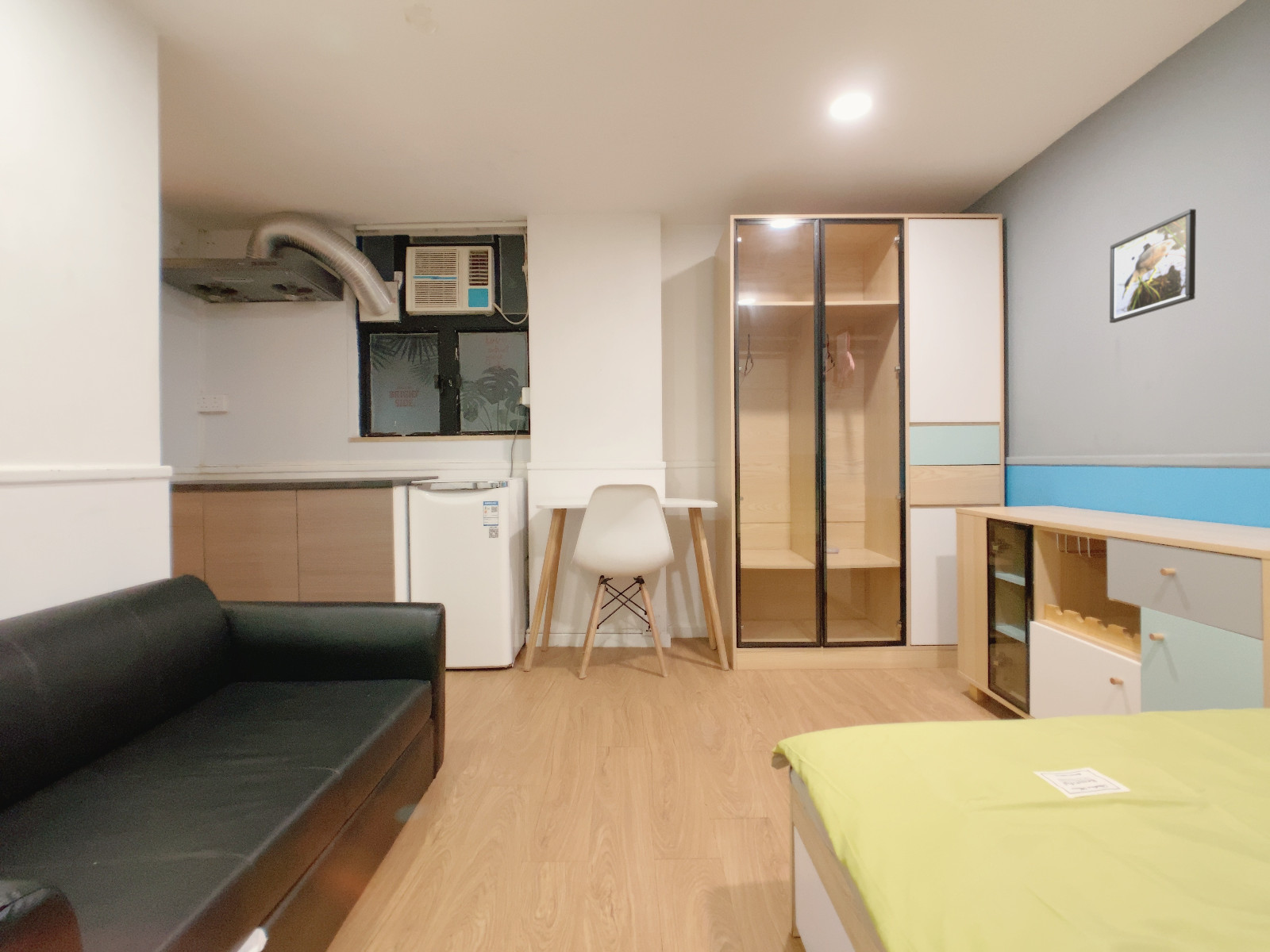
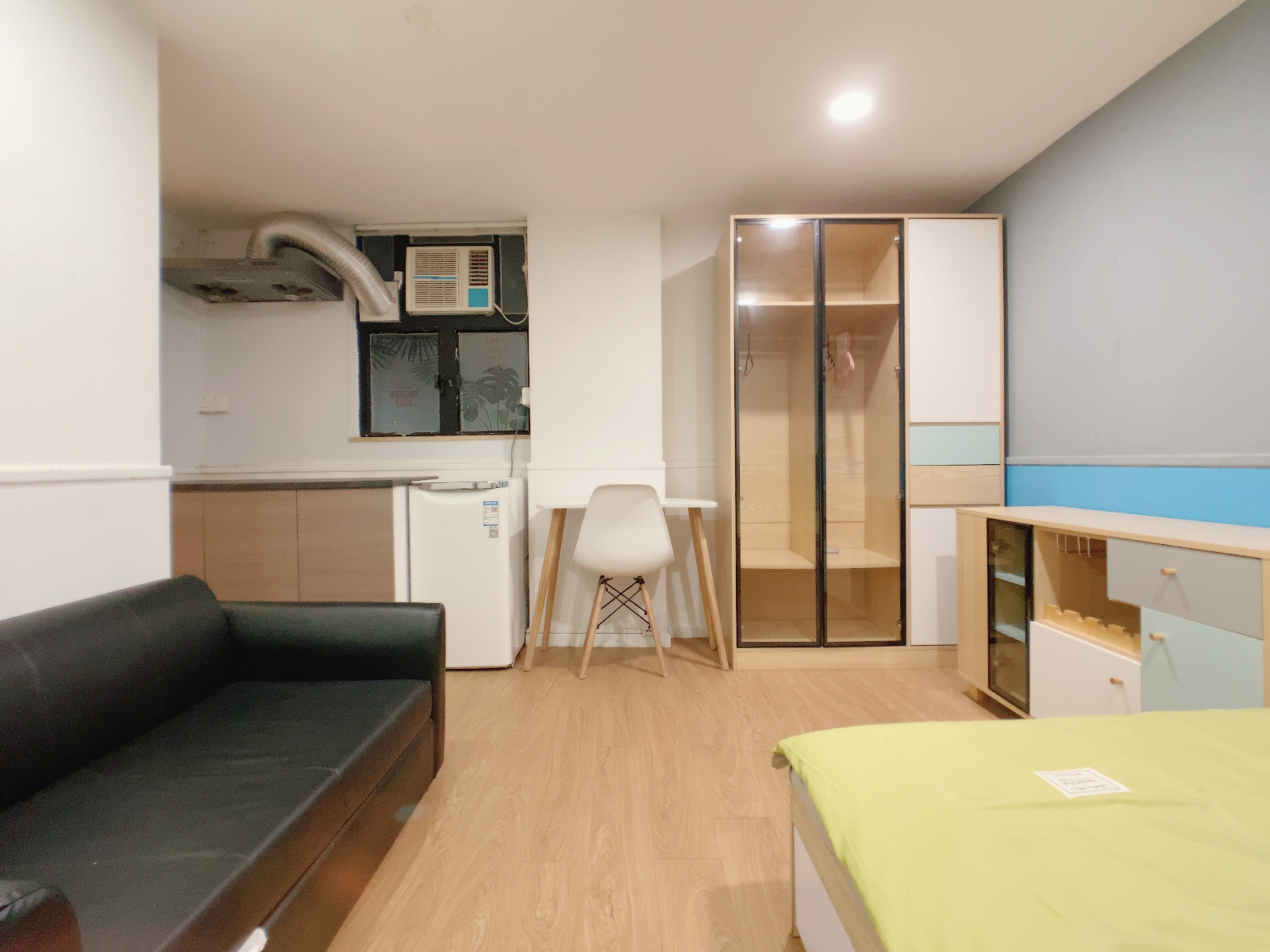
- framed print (1149, 270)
